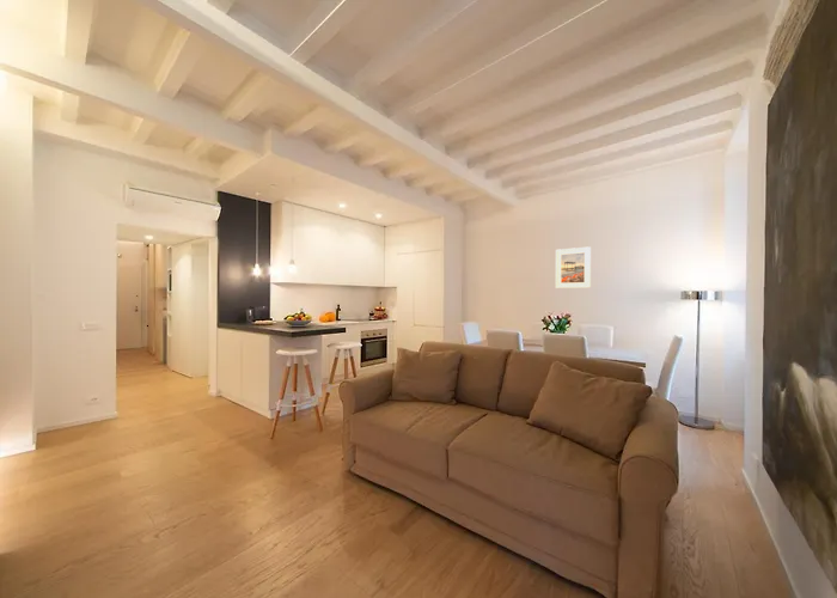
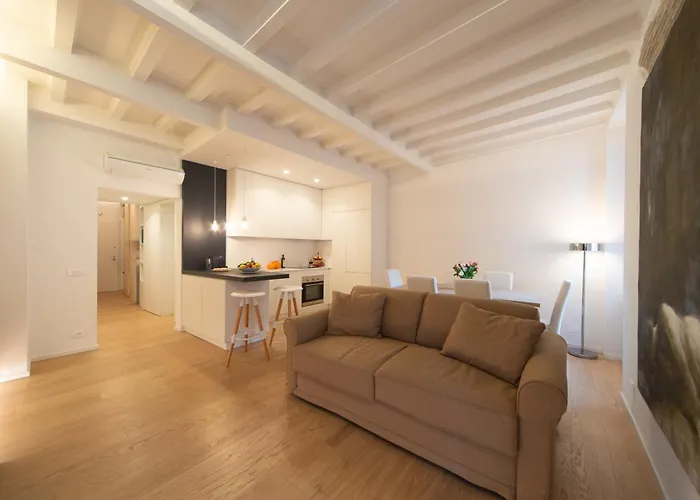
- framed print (572, 268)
